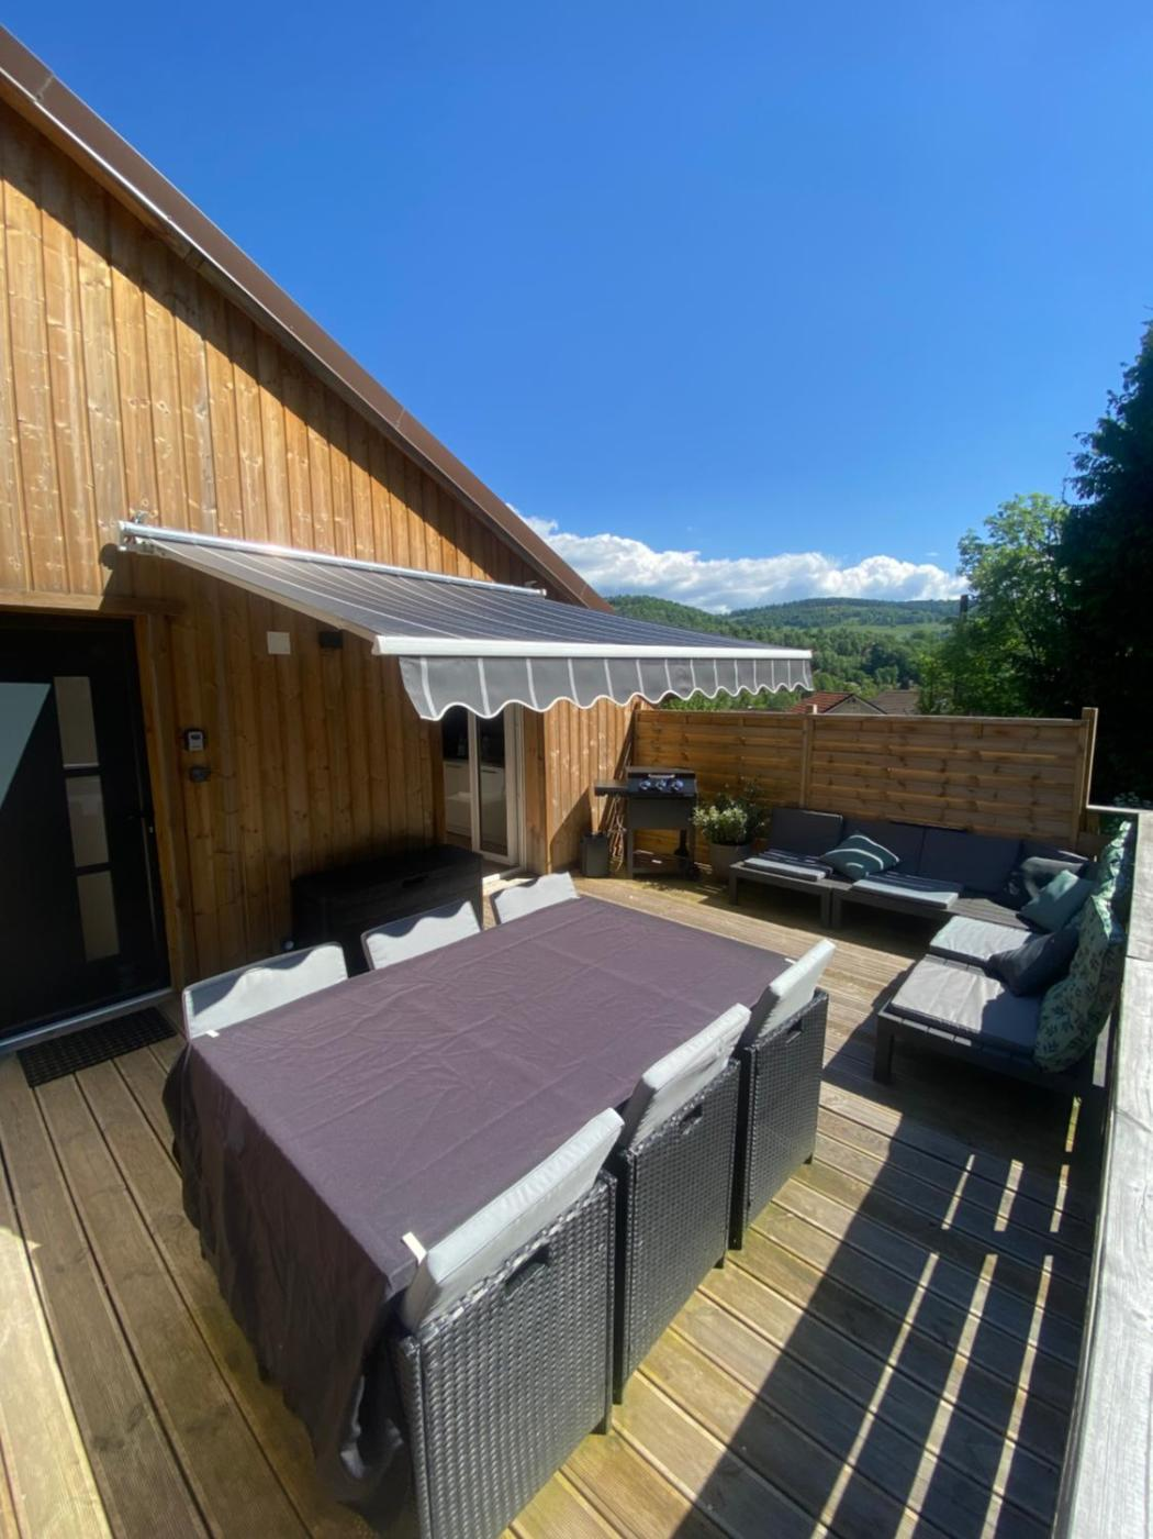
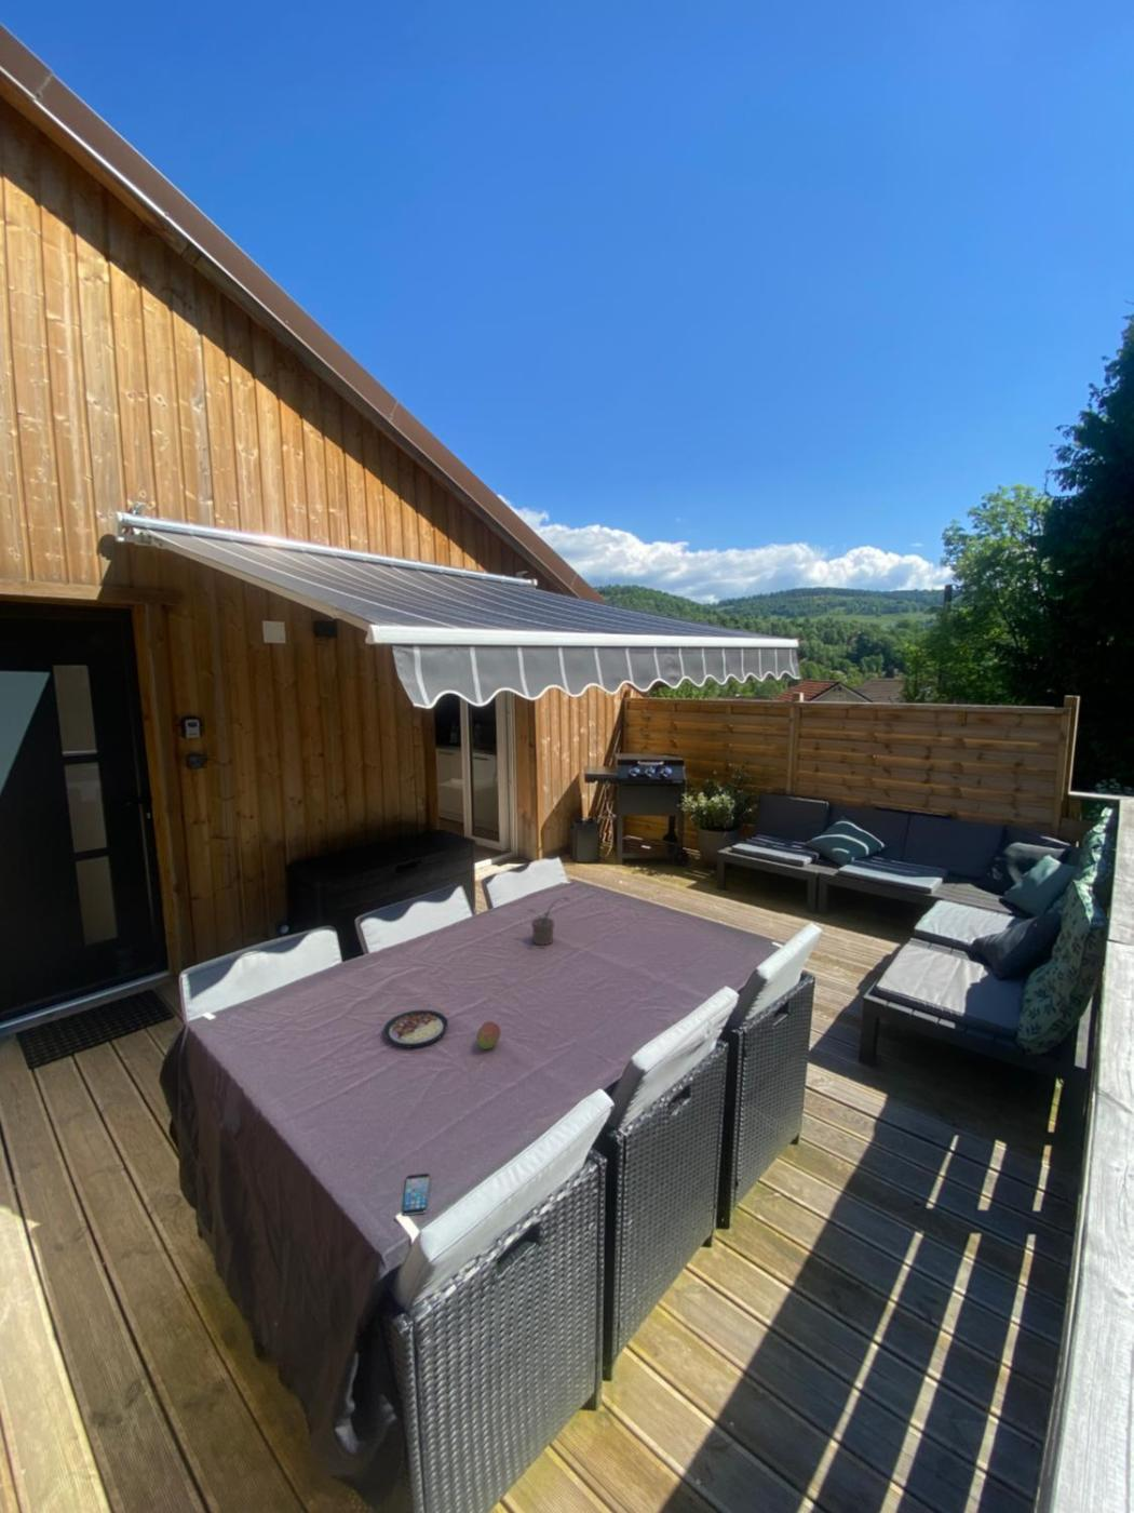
+ smartphone (416, 1193)
+ fruit (488, 1034)
+ potted plant (548, 919)
+ plate (416, 1027)
